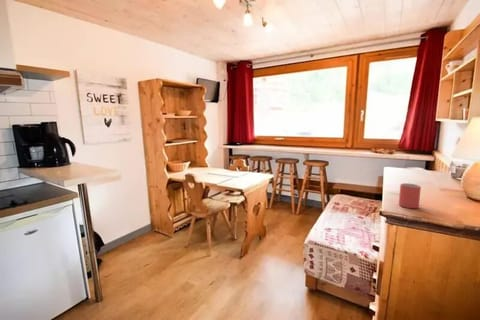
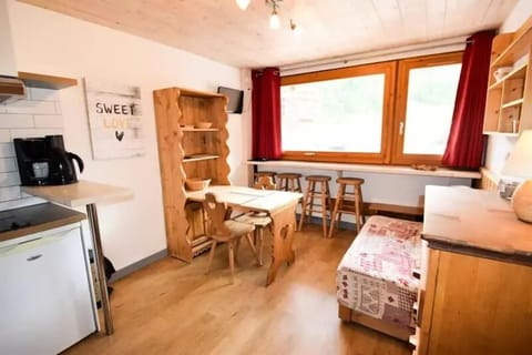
- mug (410, 194)
